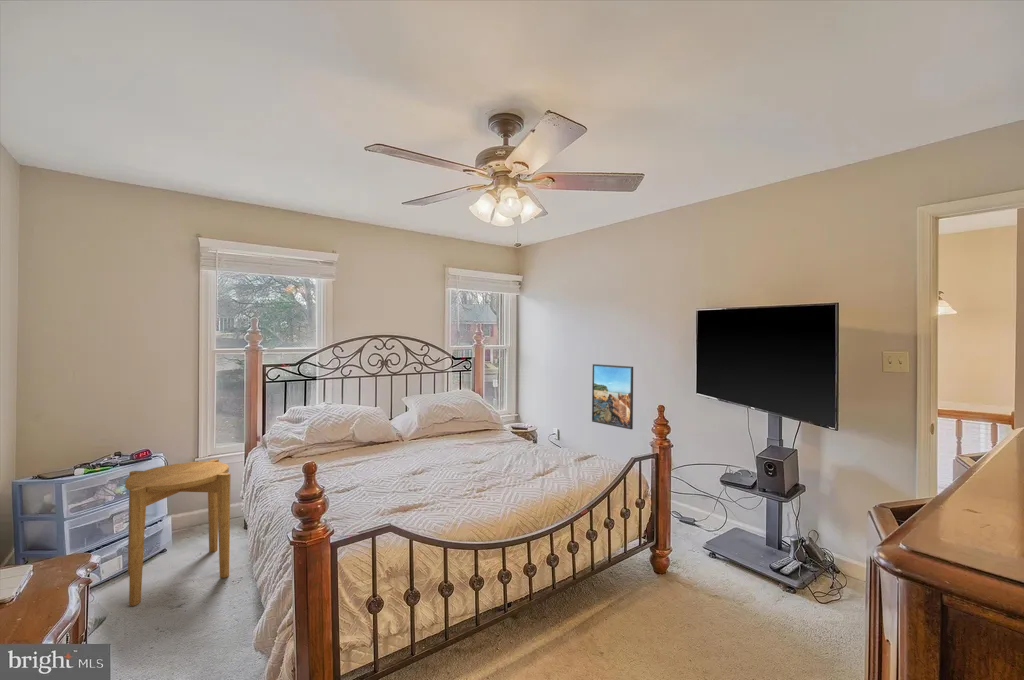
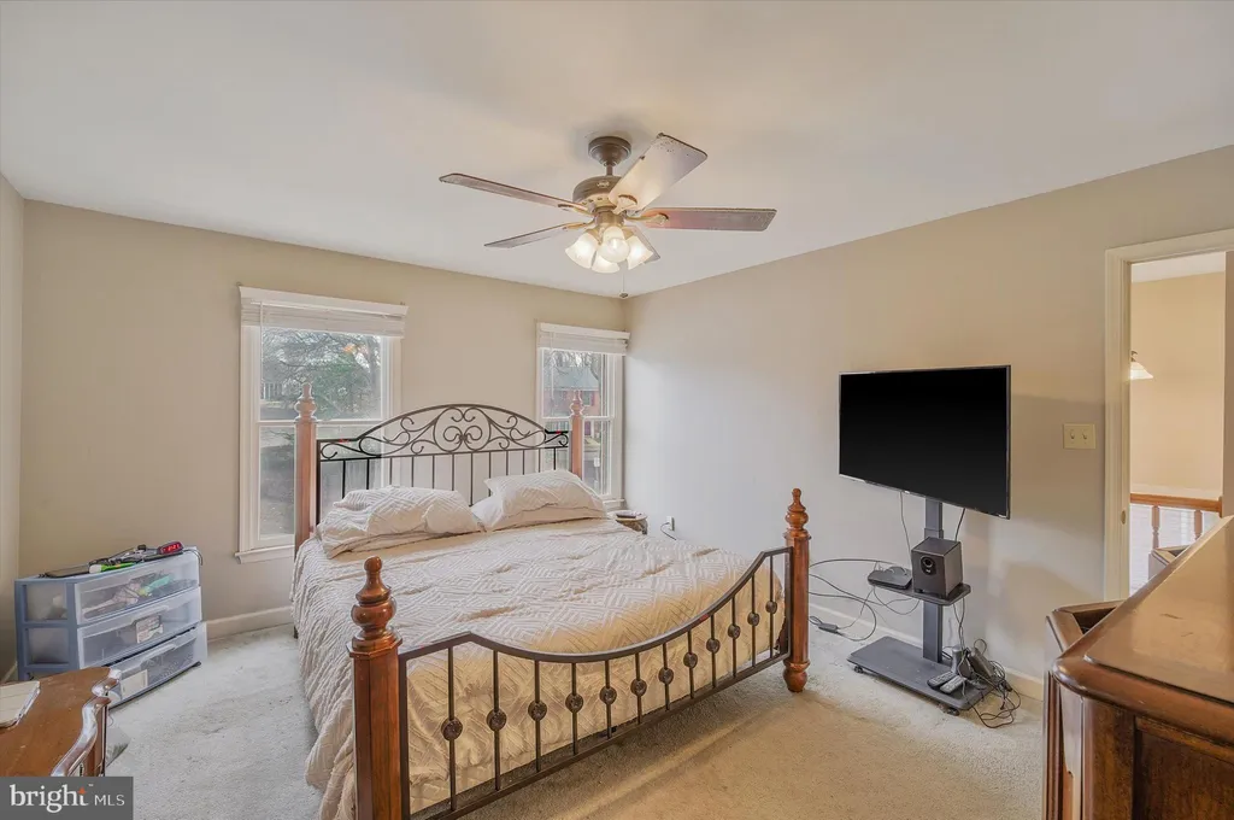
- side table (166, 497)
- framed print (611, 395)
